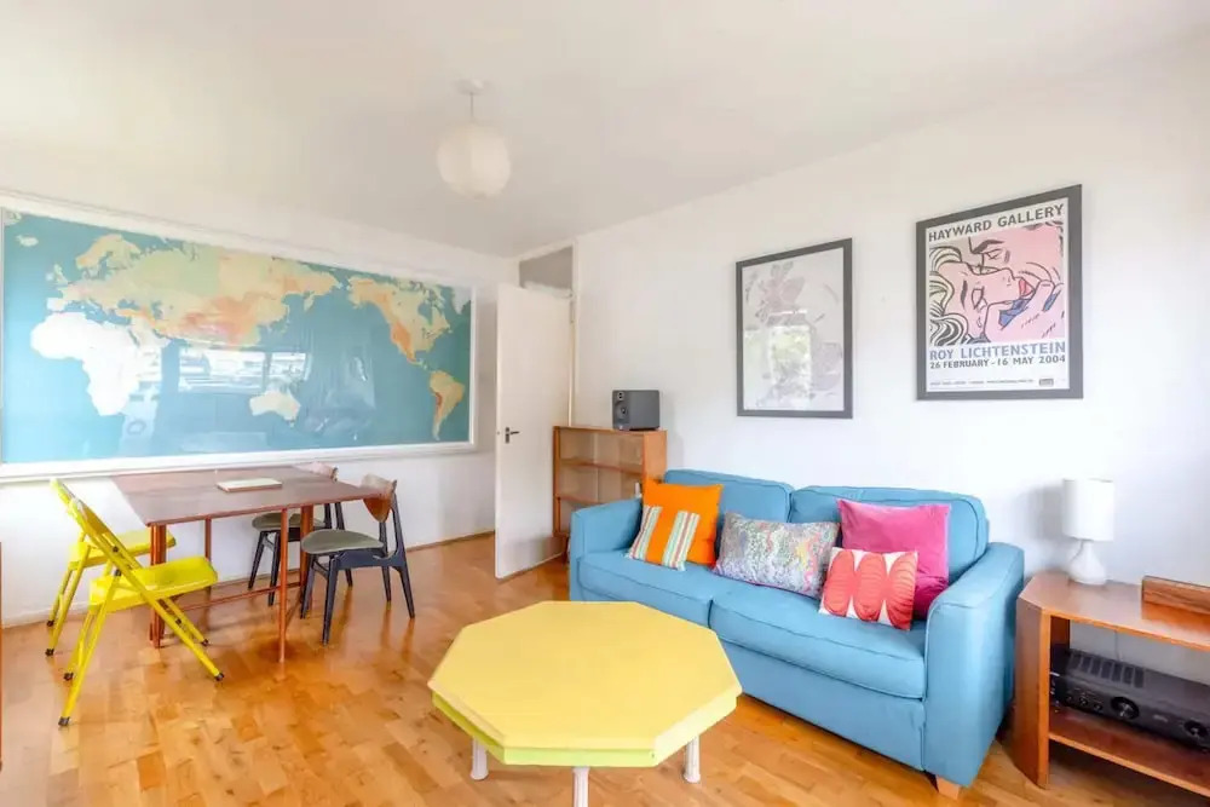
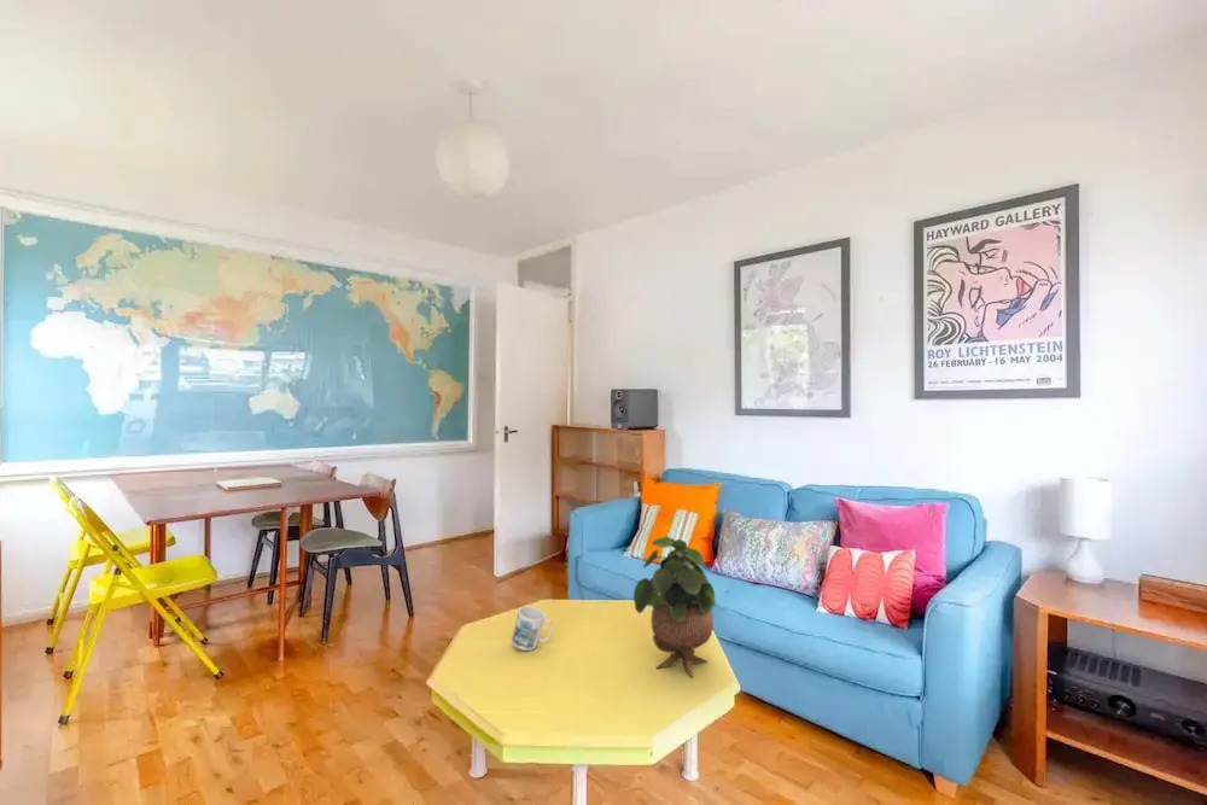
+ potted plant (675, 600)
+ mug (531, 626)
